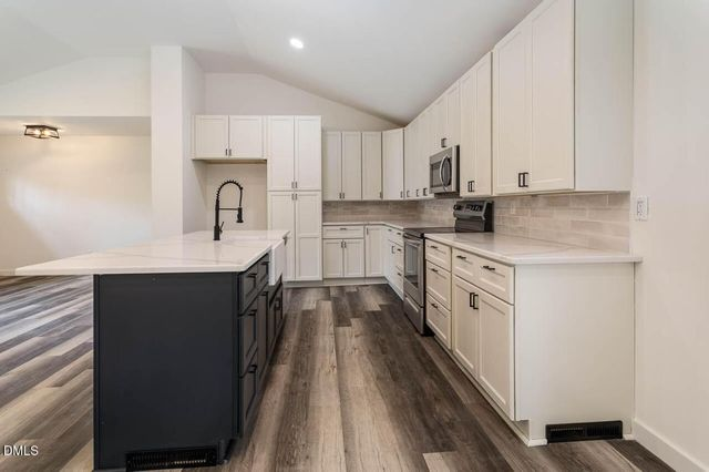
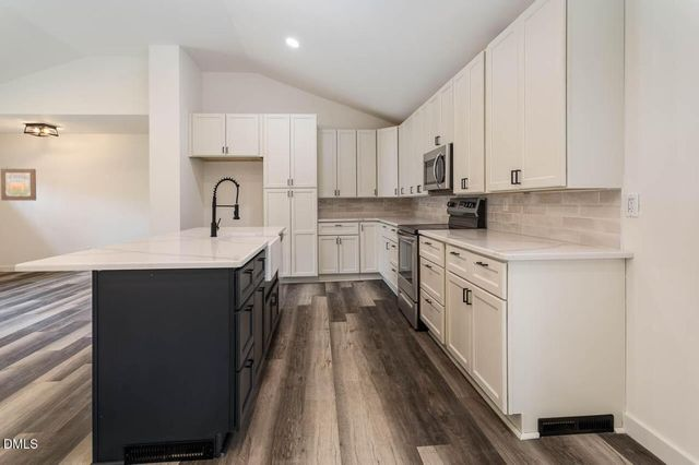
+ wall art (19, 184)
